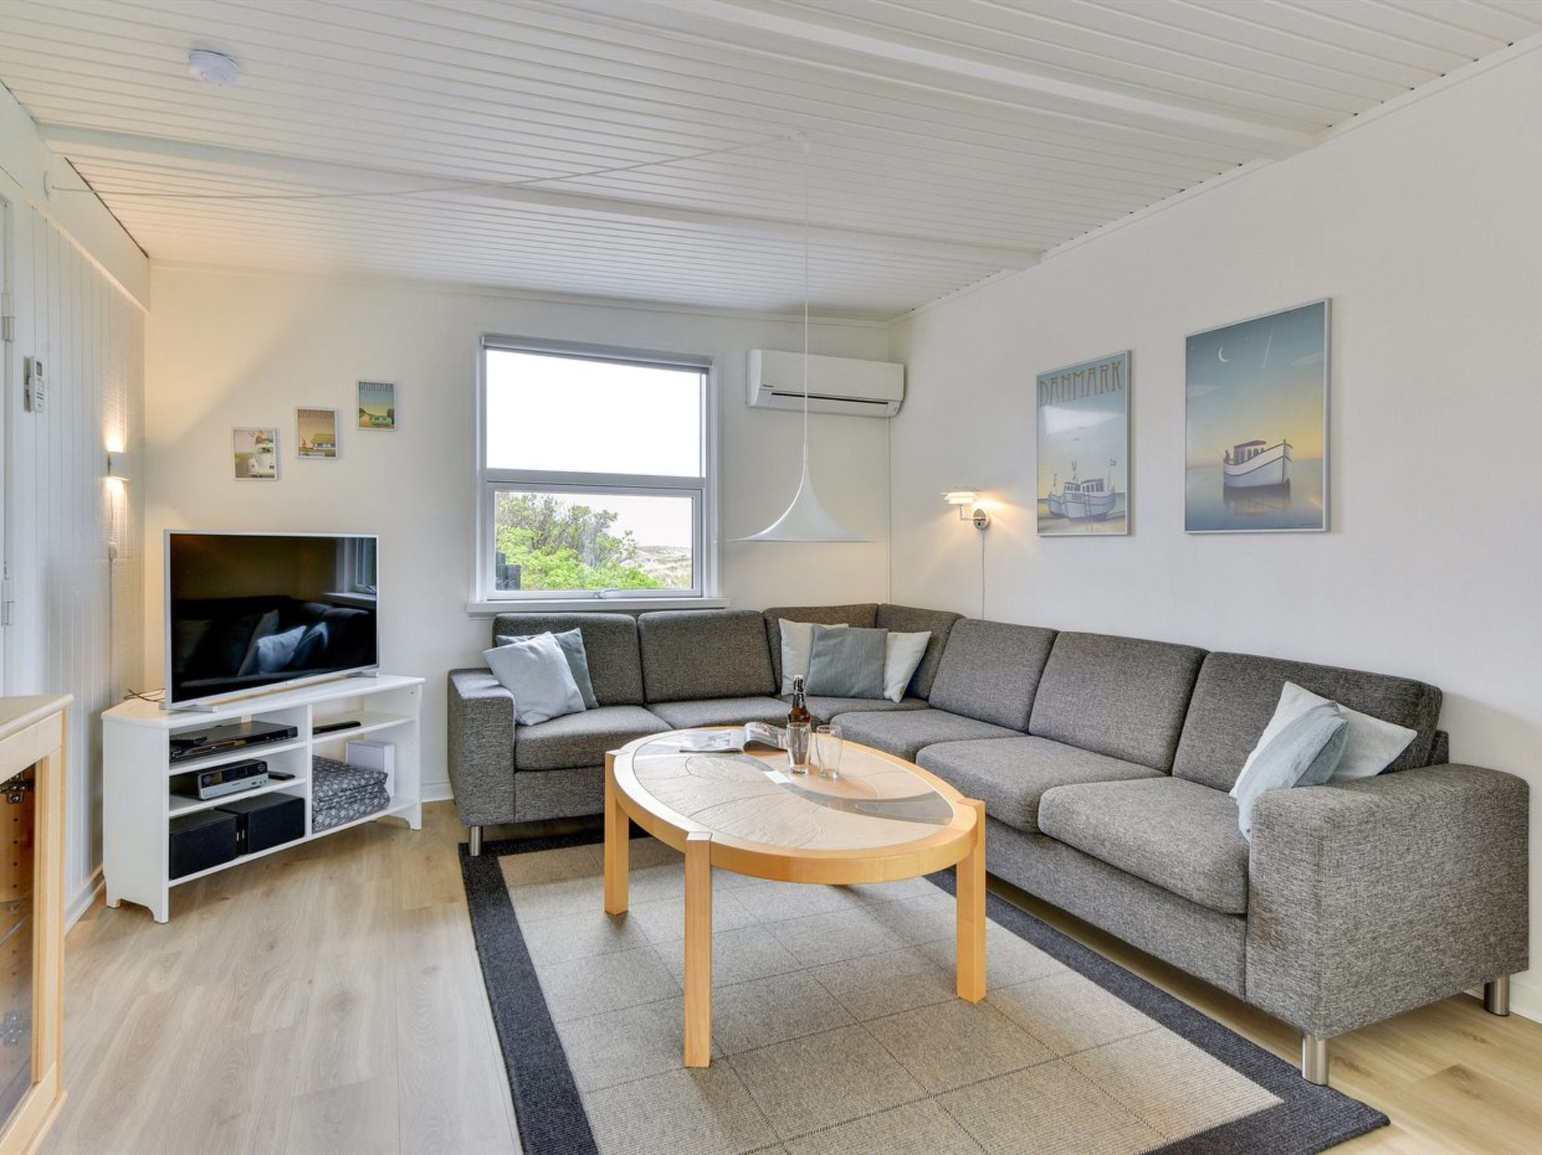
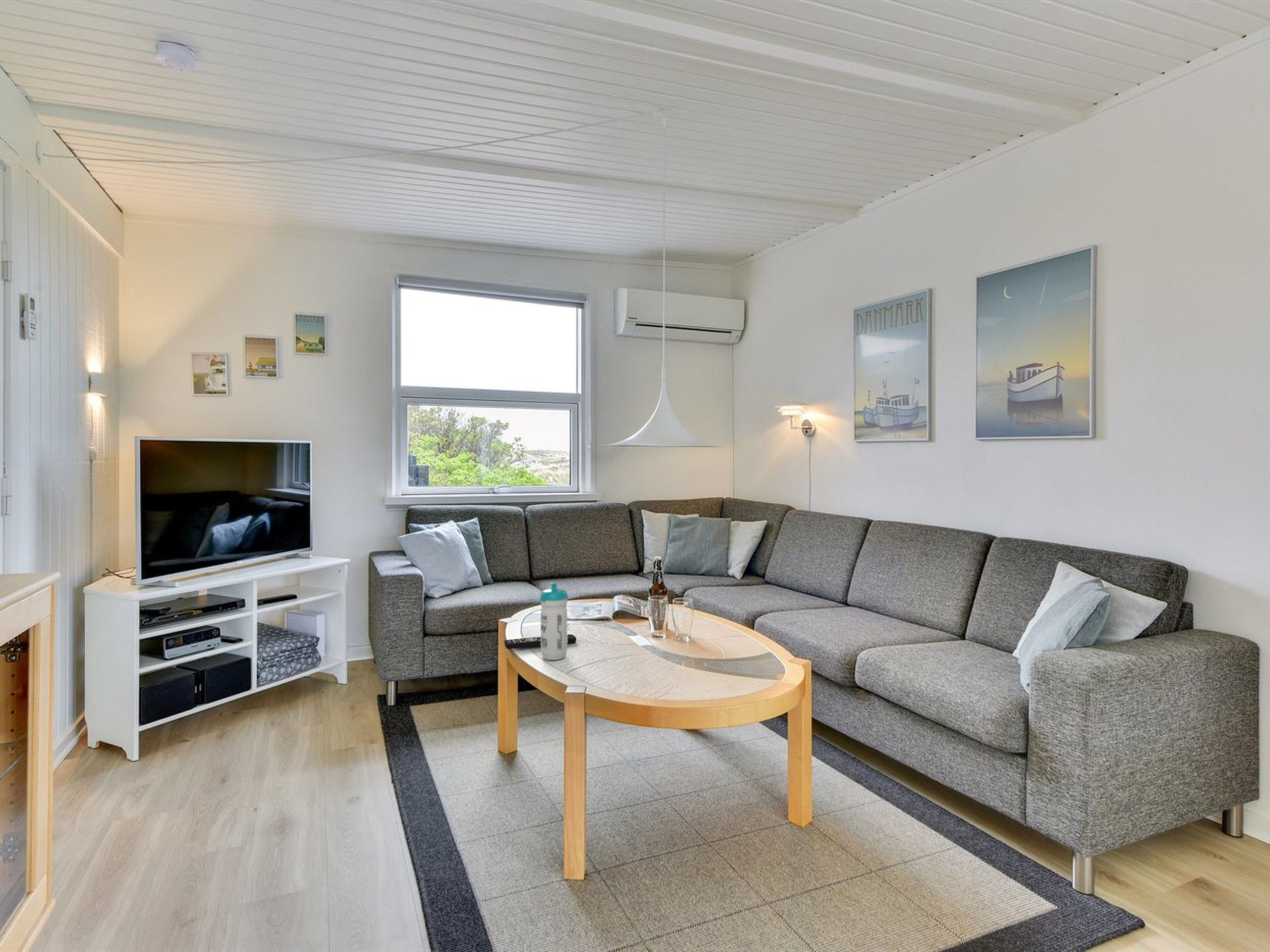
+ water bottle (554, 620)
+ remote control (540, 641)
